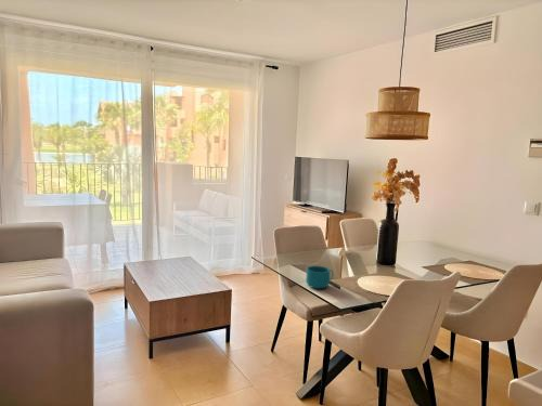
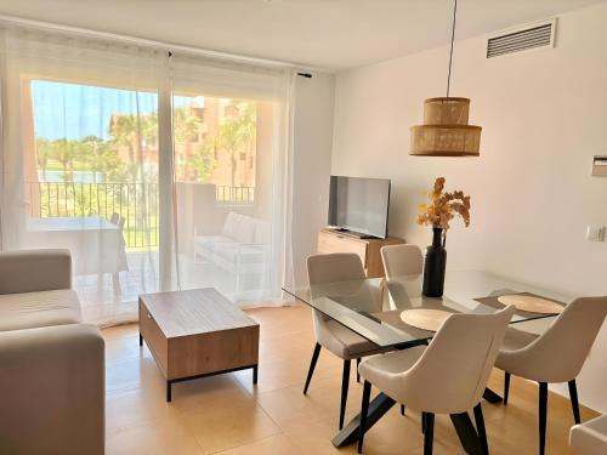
- cup (320, 277)
